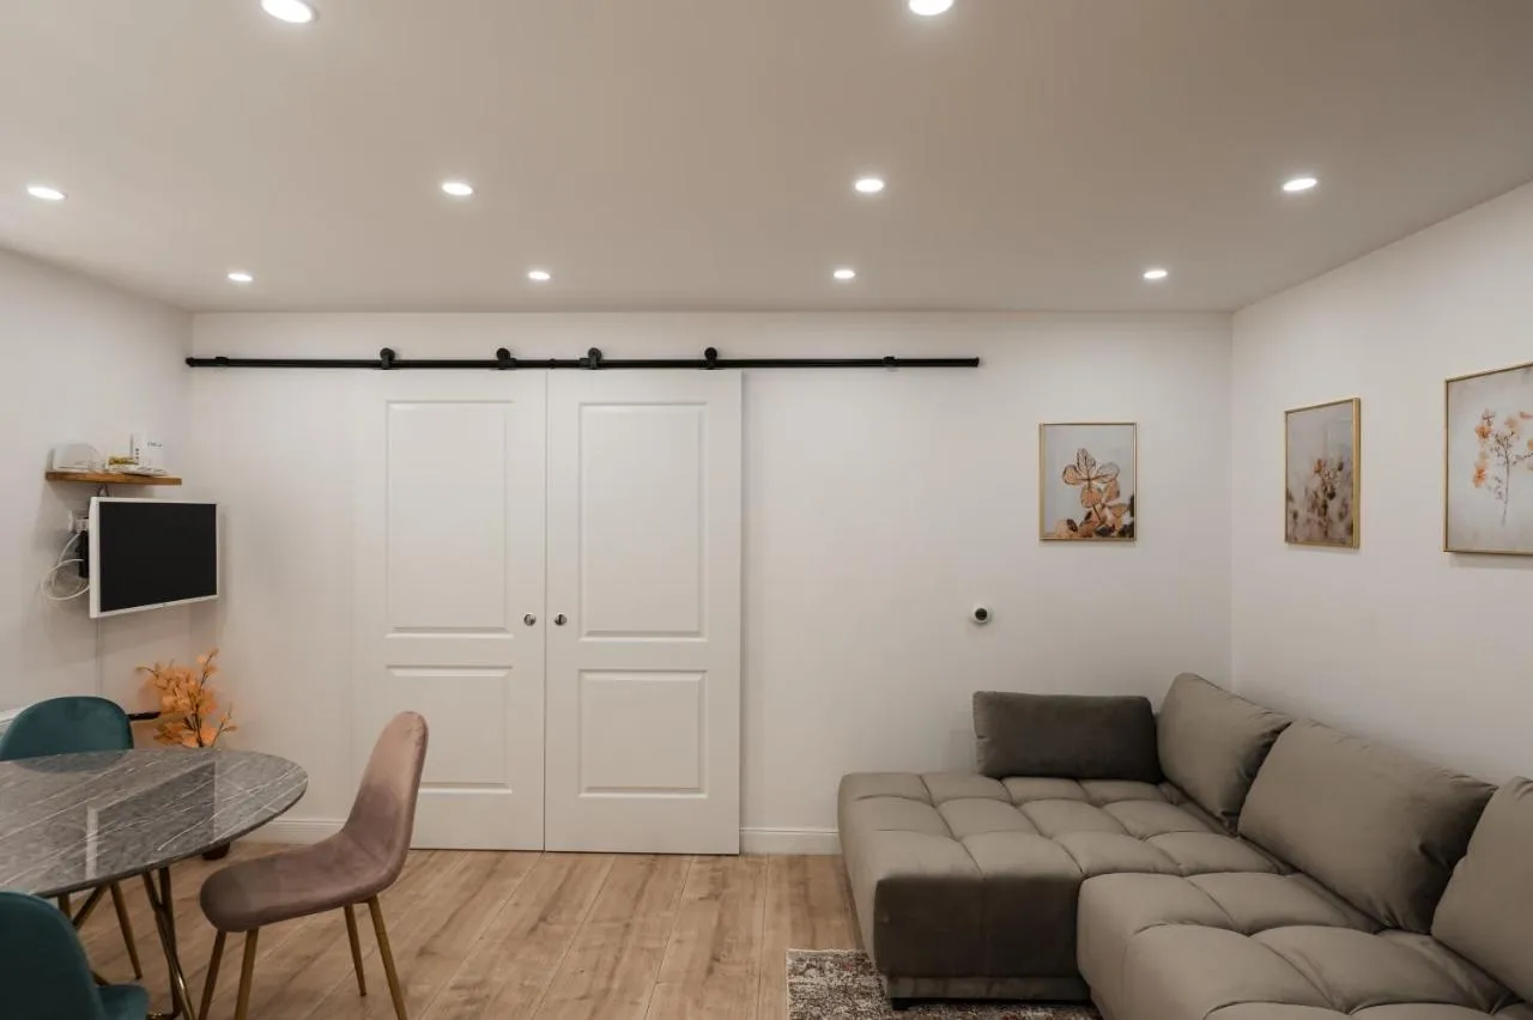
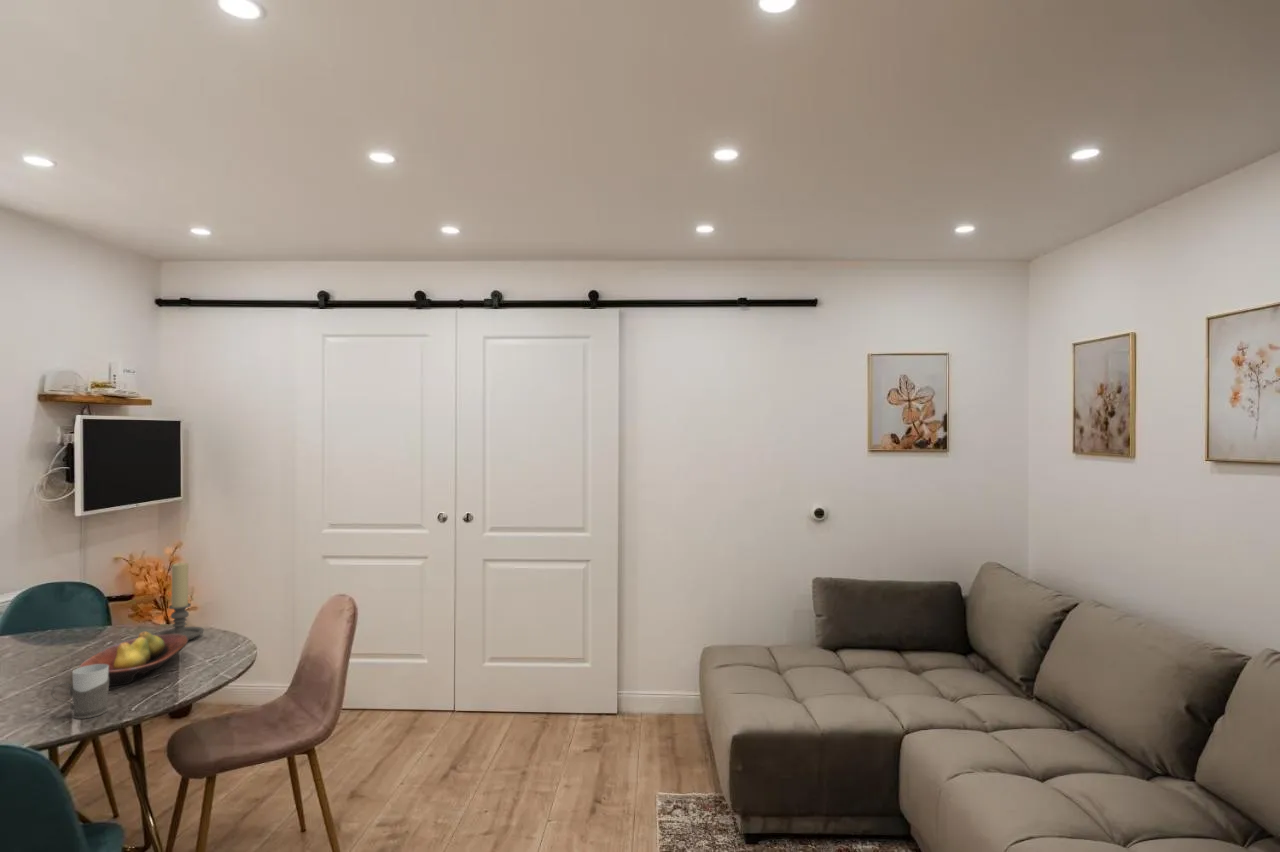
+ candle holder (179, 600)
+ fruit bowl (136, 653)
+ mug (80, 692)
